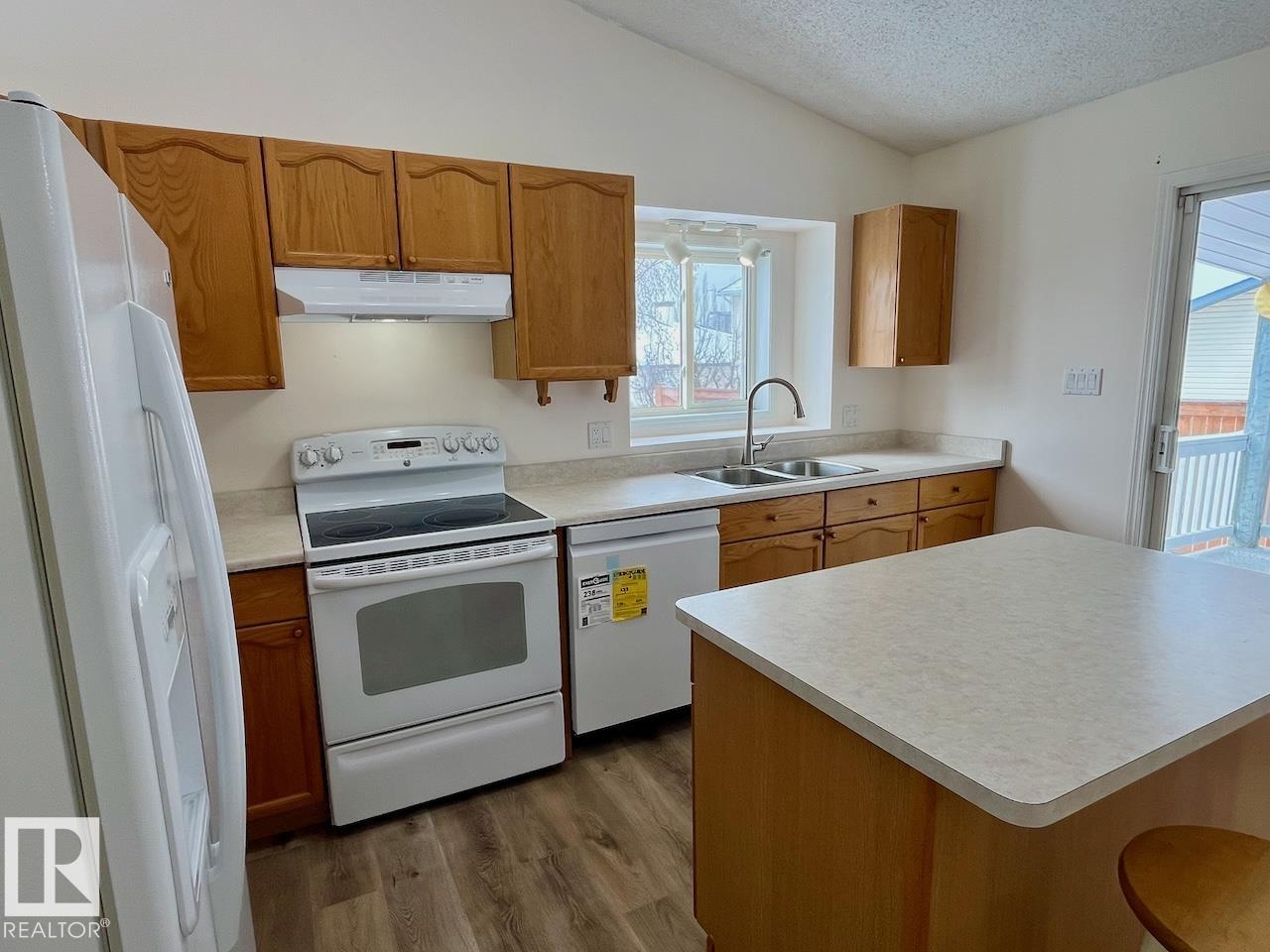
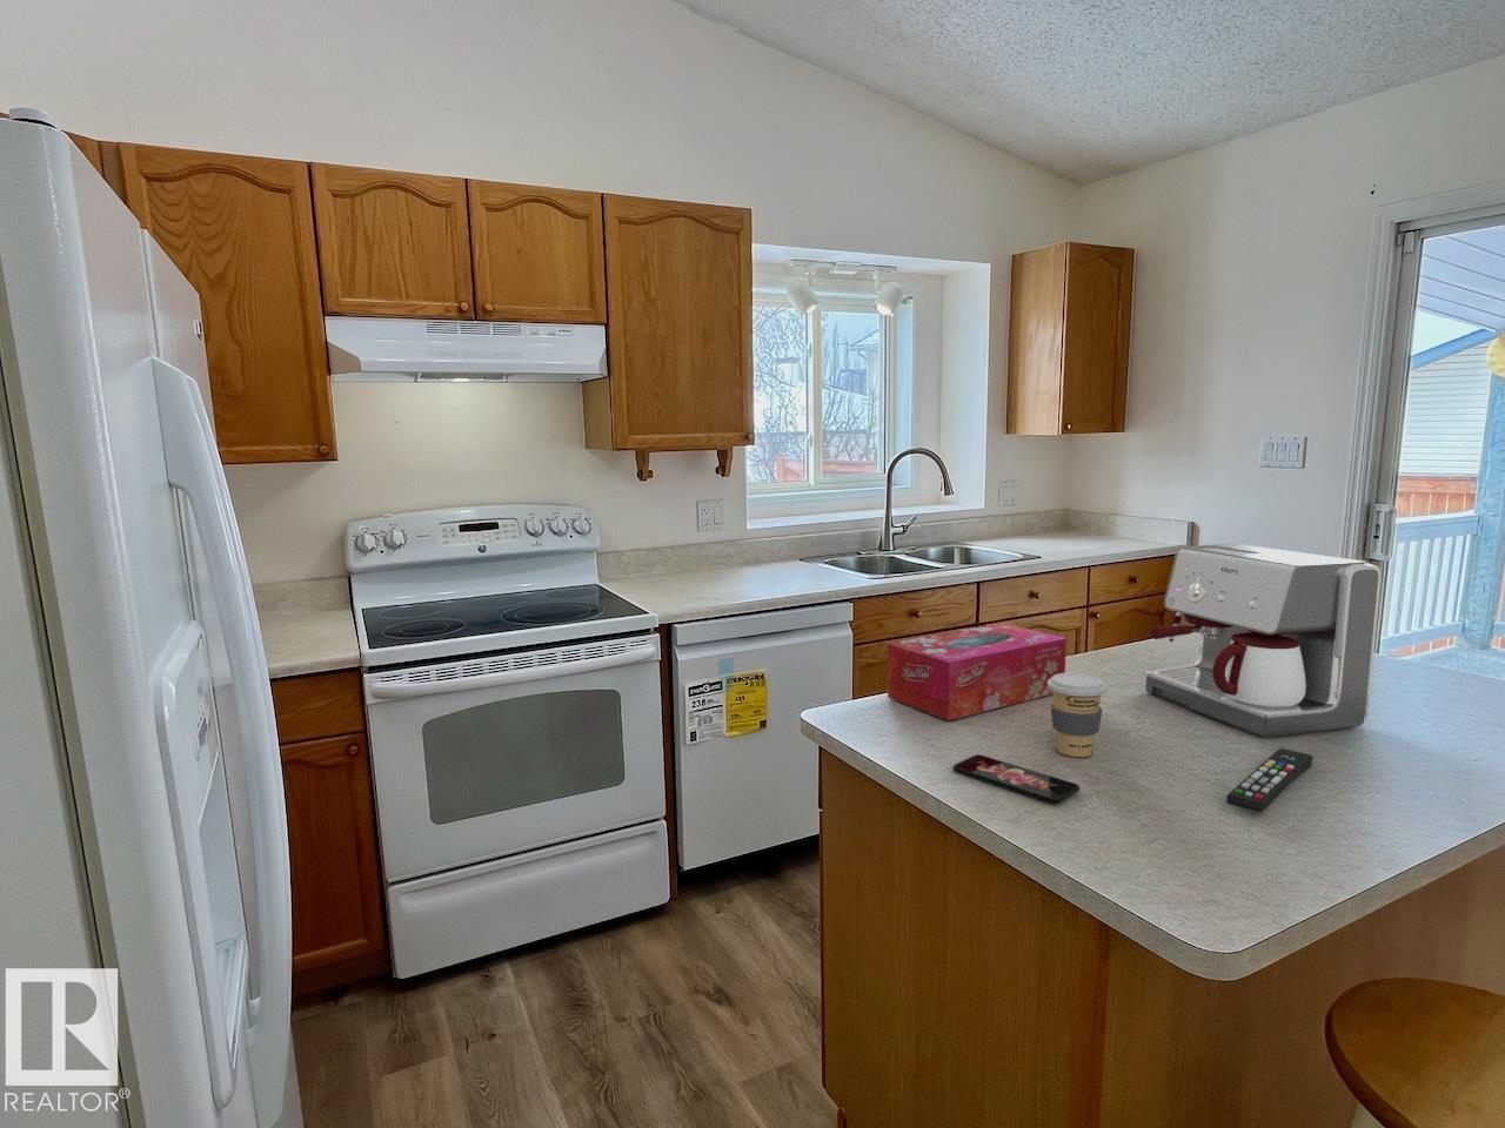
+ smartphone (1013, 776)
+ remote control (1273, 777)
+ coffee cup (1075, 714)
+ coffee maker (1254, 632)
+ tissue box (978, 667)
